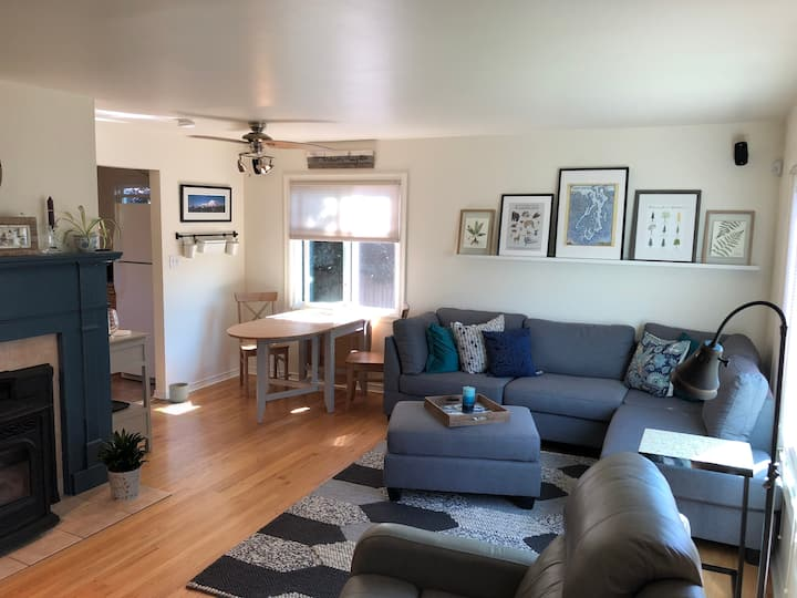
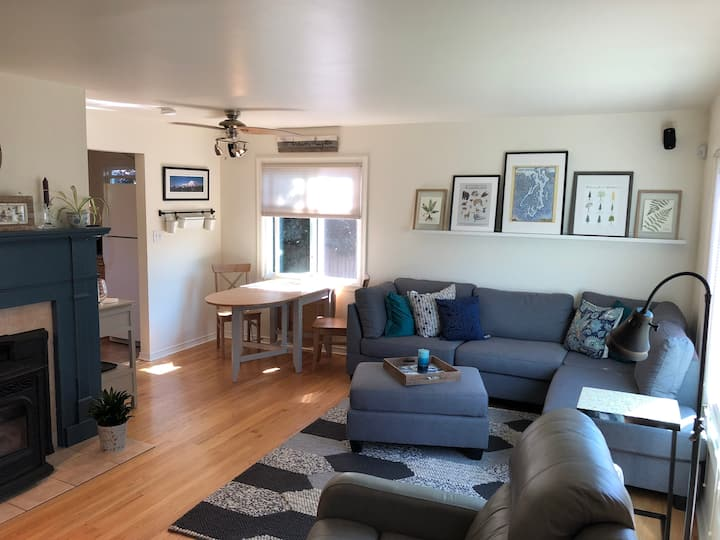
- planter (178, 392)
